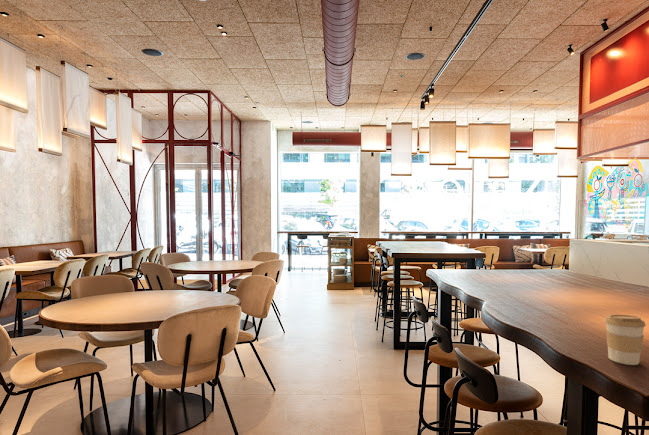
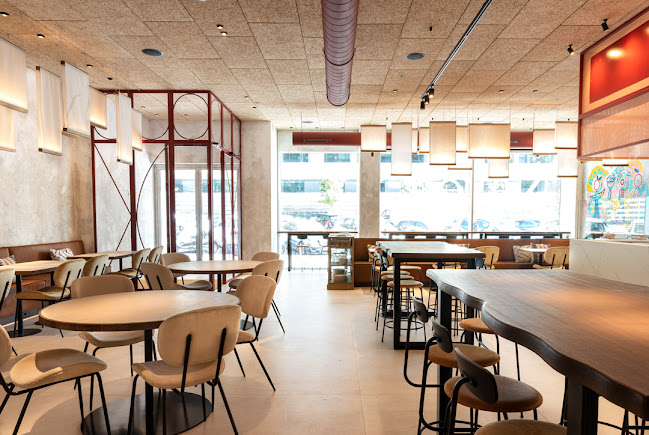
- coffee cup (624, 337)
